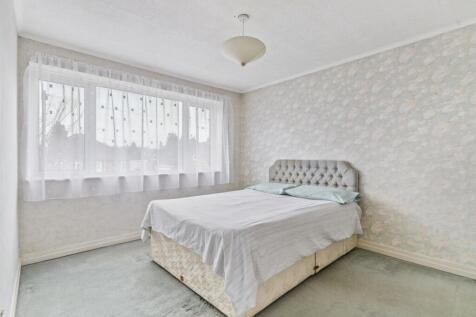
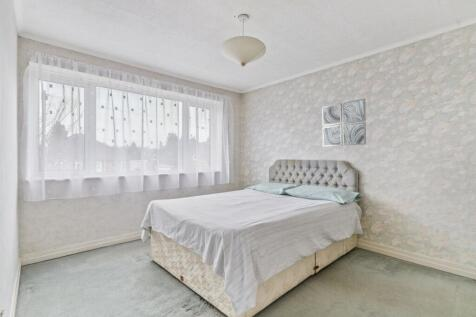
+ wall art (343, 123)
